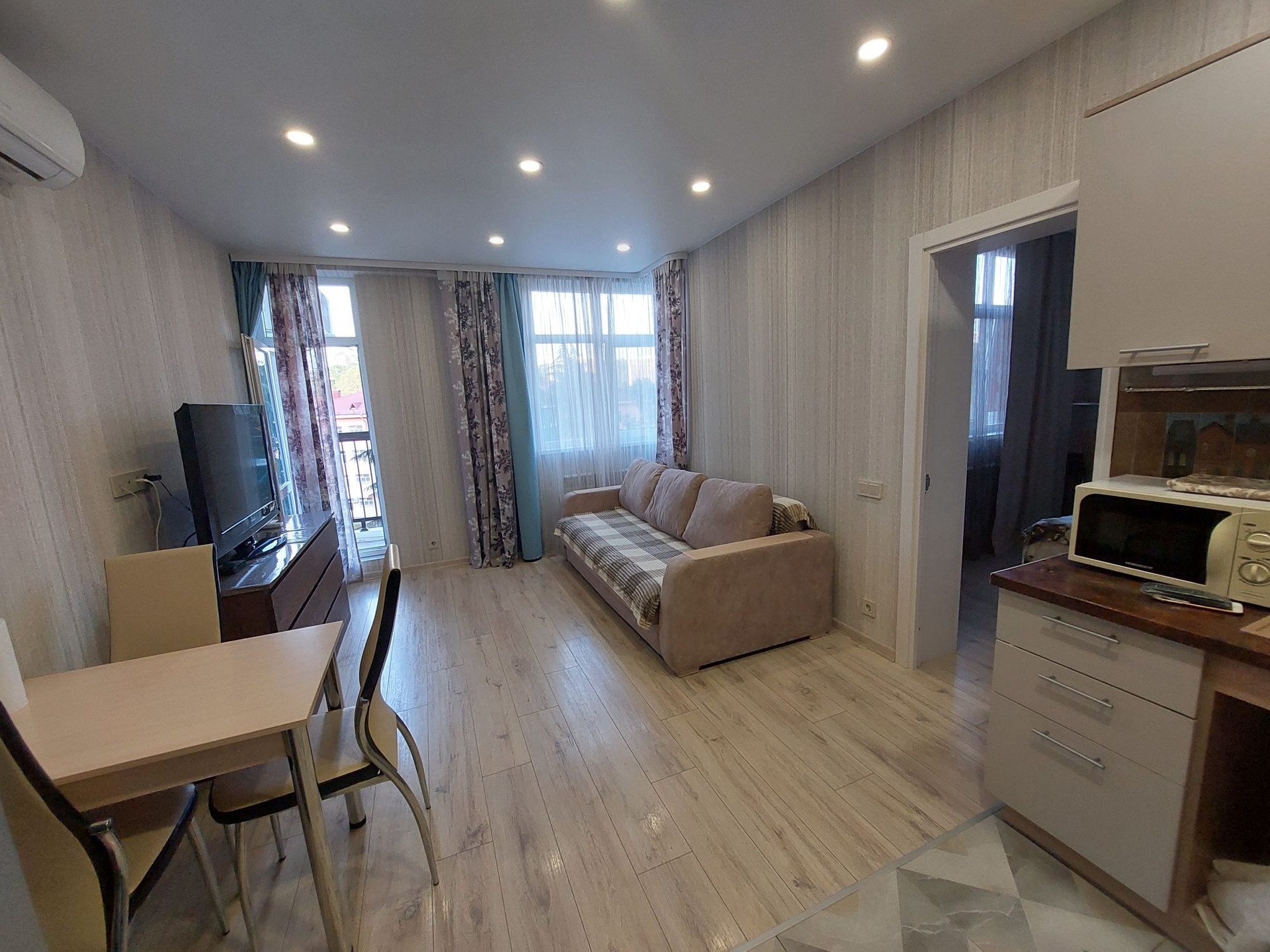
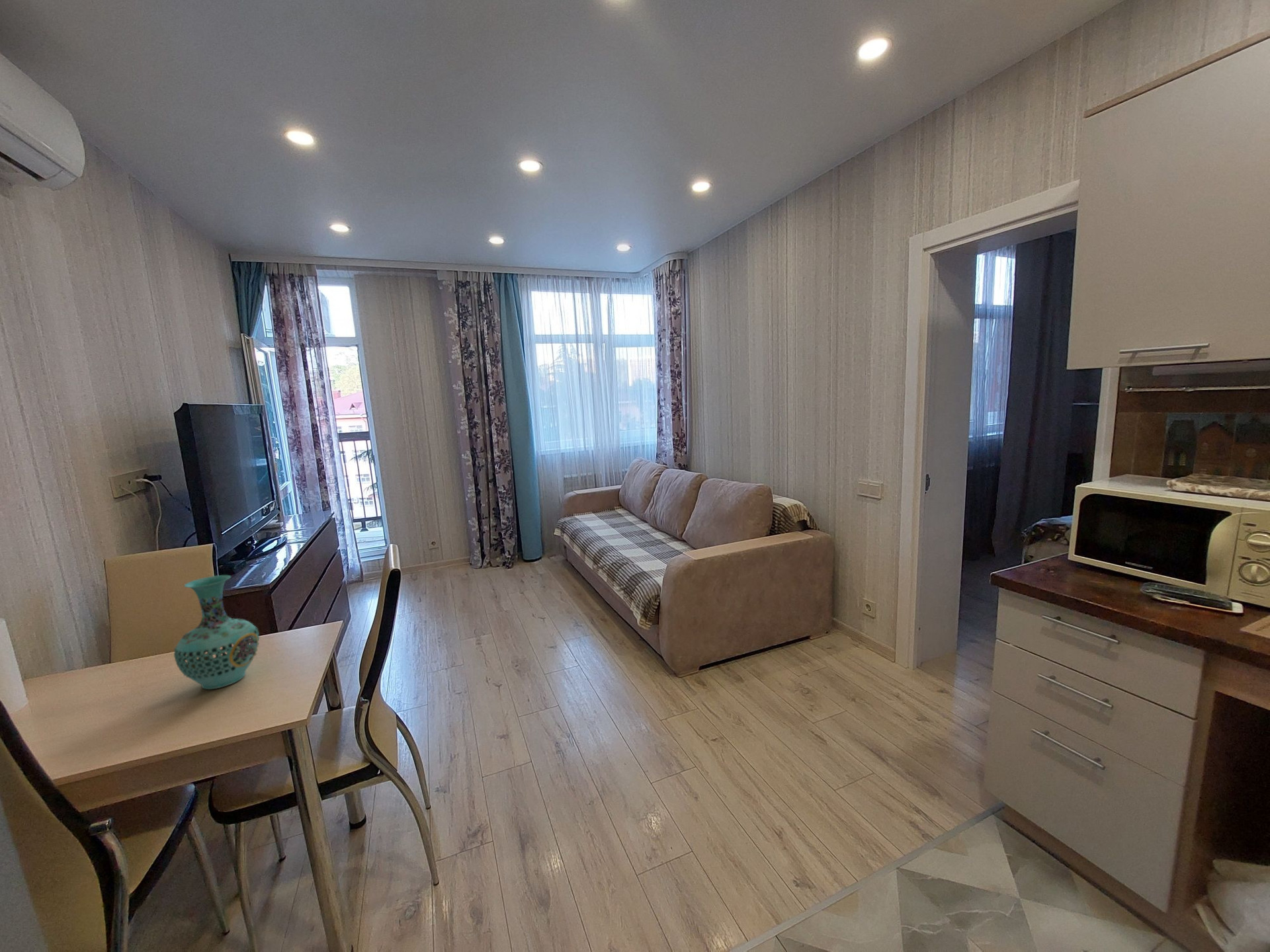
+ vase (216, 631)
